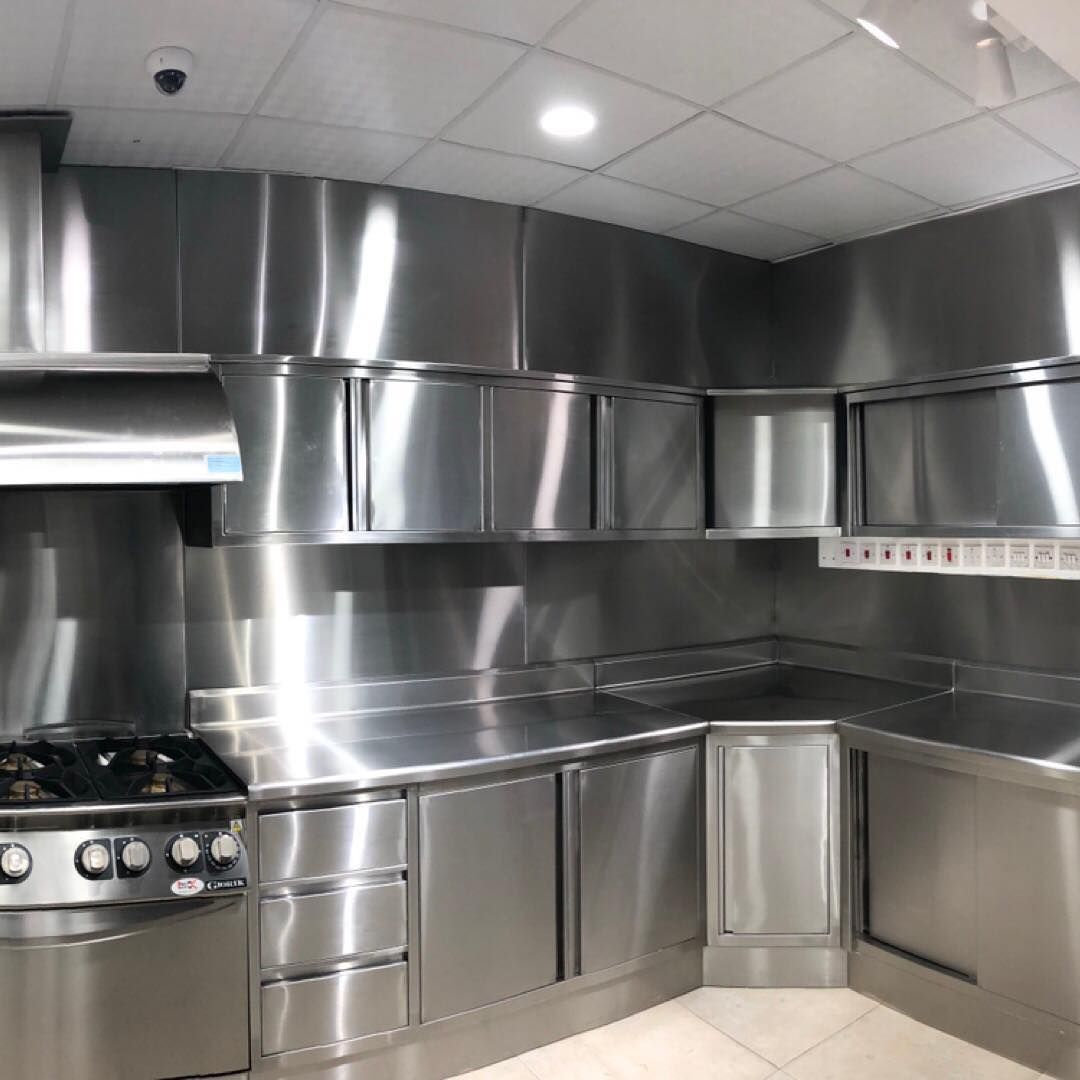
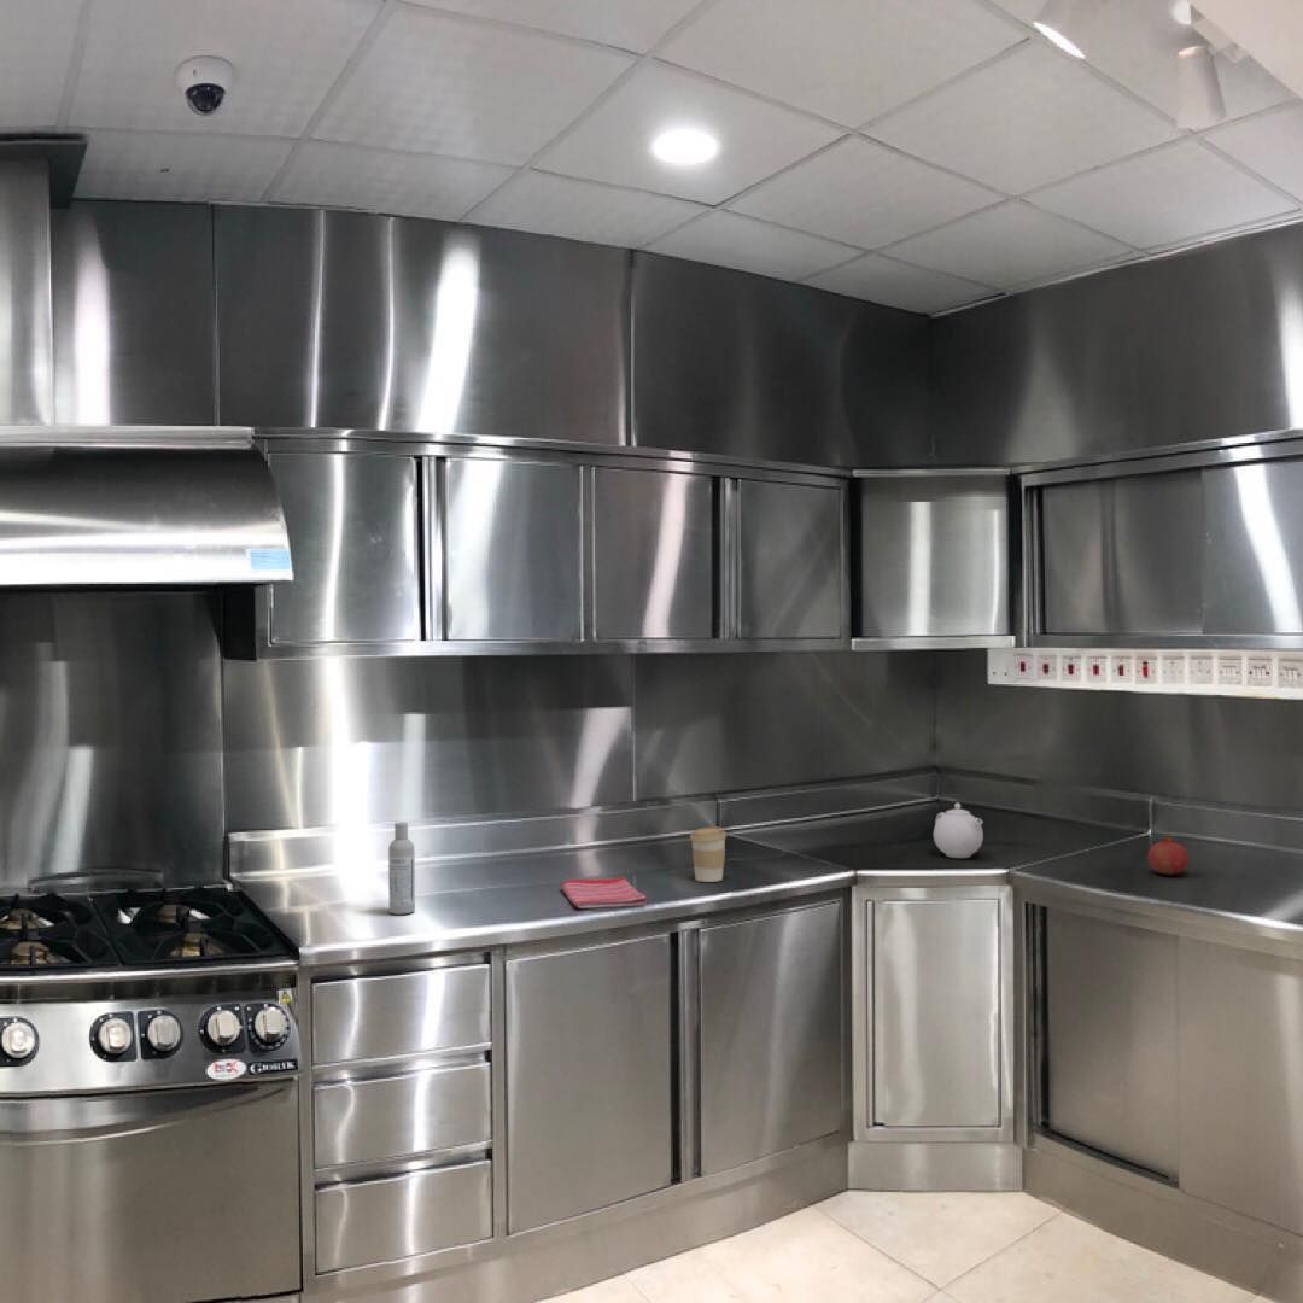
+ dish towel (602, 892)
+ teapot (958, 829)
+ bottle (402, 866)
+ coffee cup (708, 853)
+ fruit (1168, 854)
